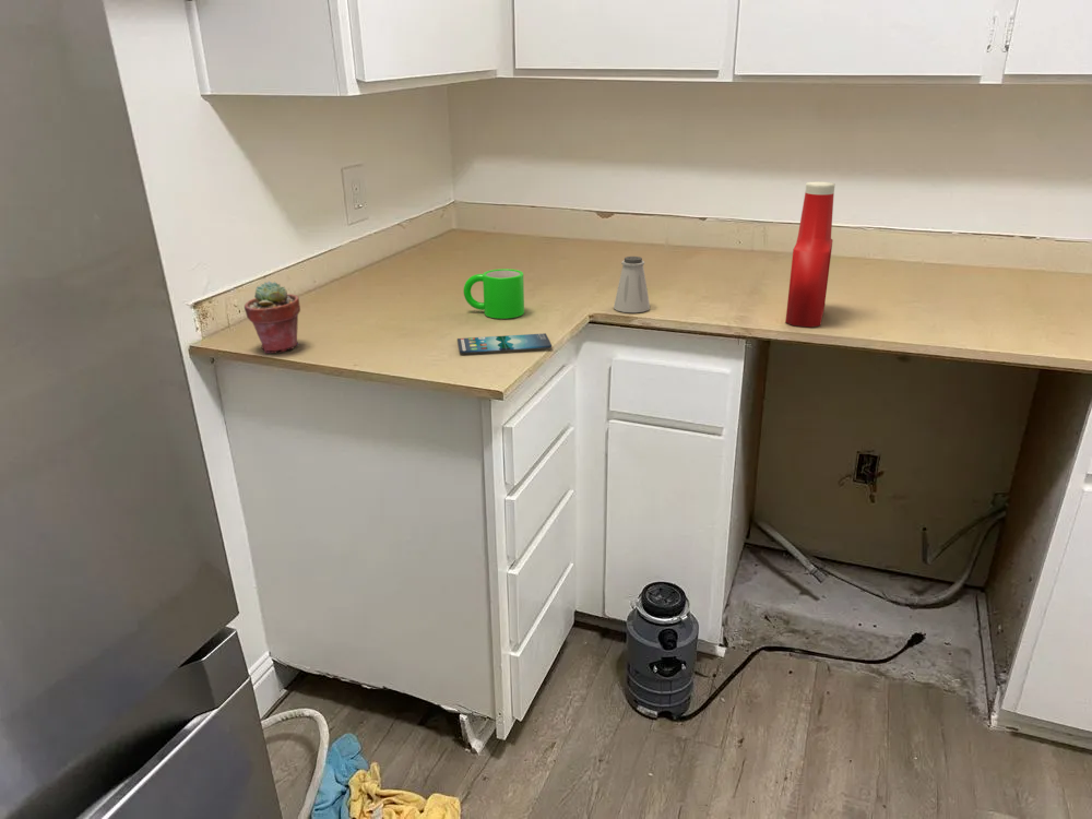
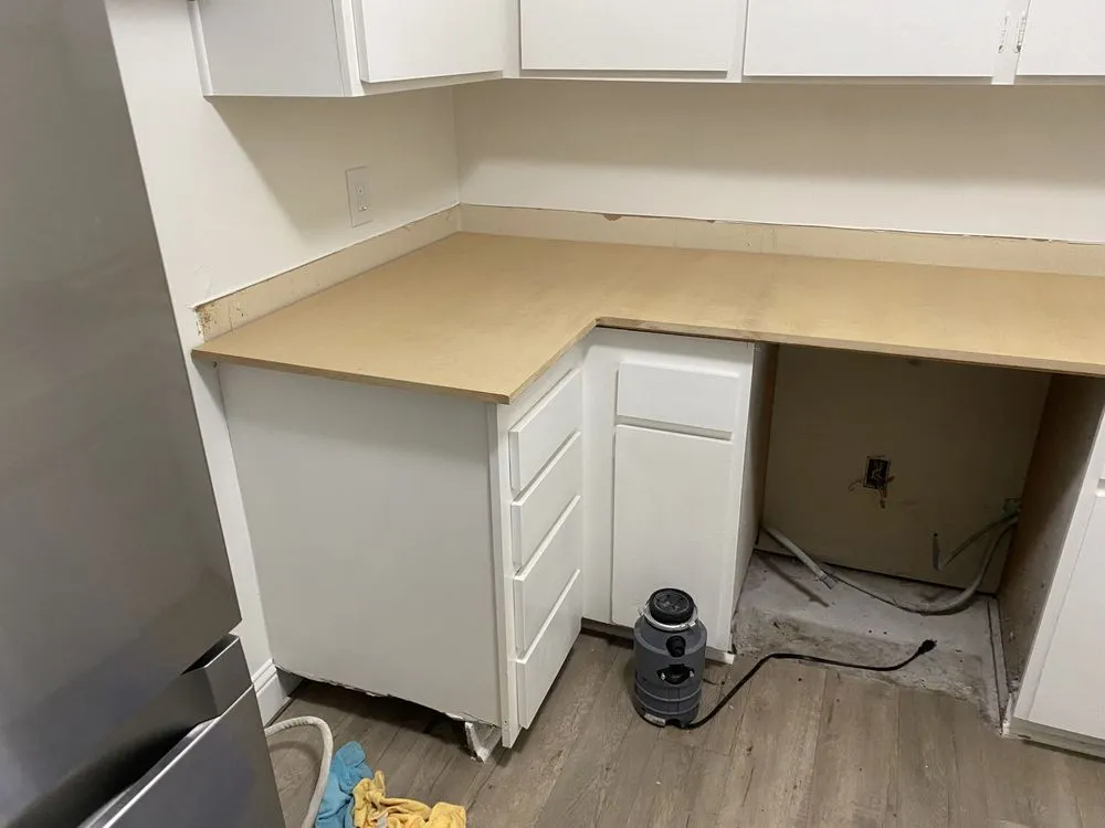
- smartphone (503, 343)
- potted succulent (274, 314)
- soap bottle (812, 251)
- mug (492, 293)
- saltshaker (632, 283)
